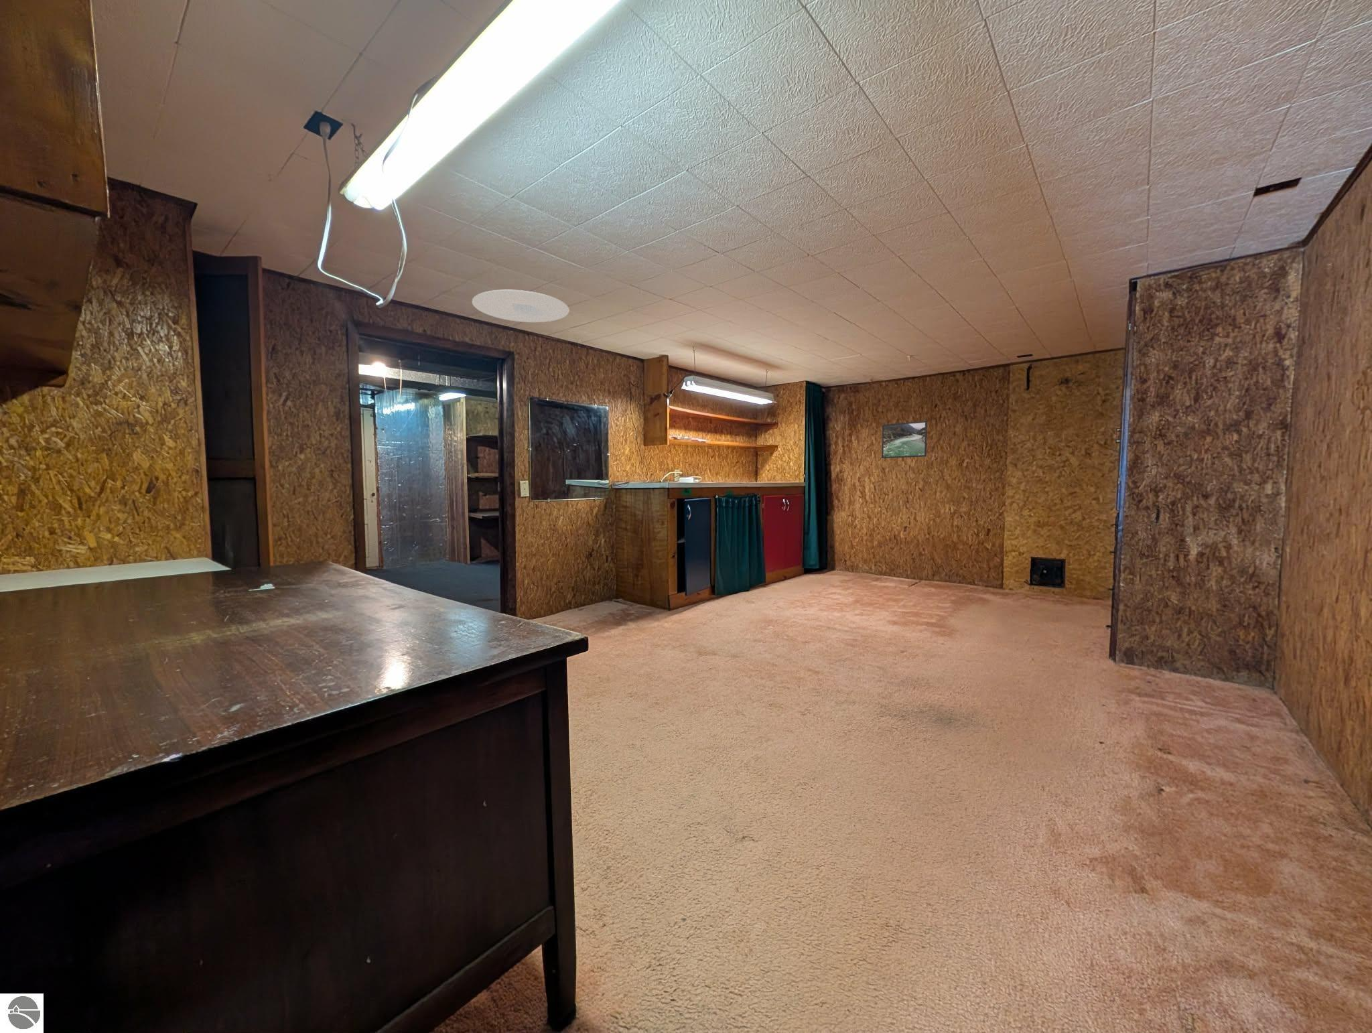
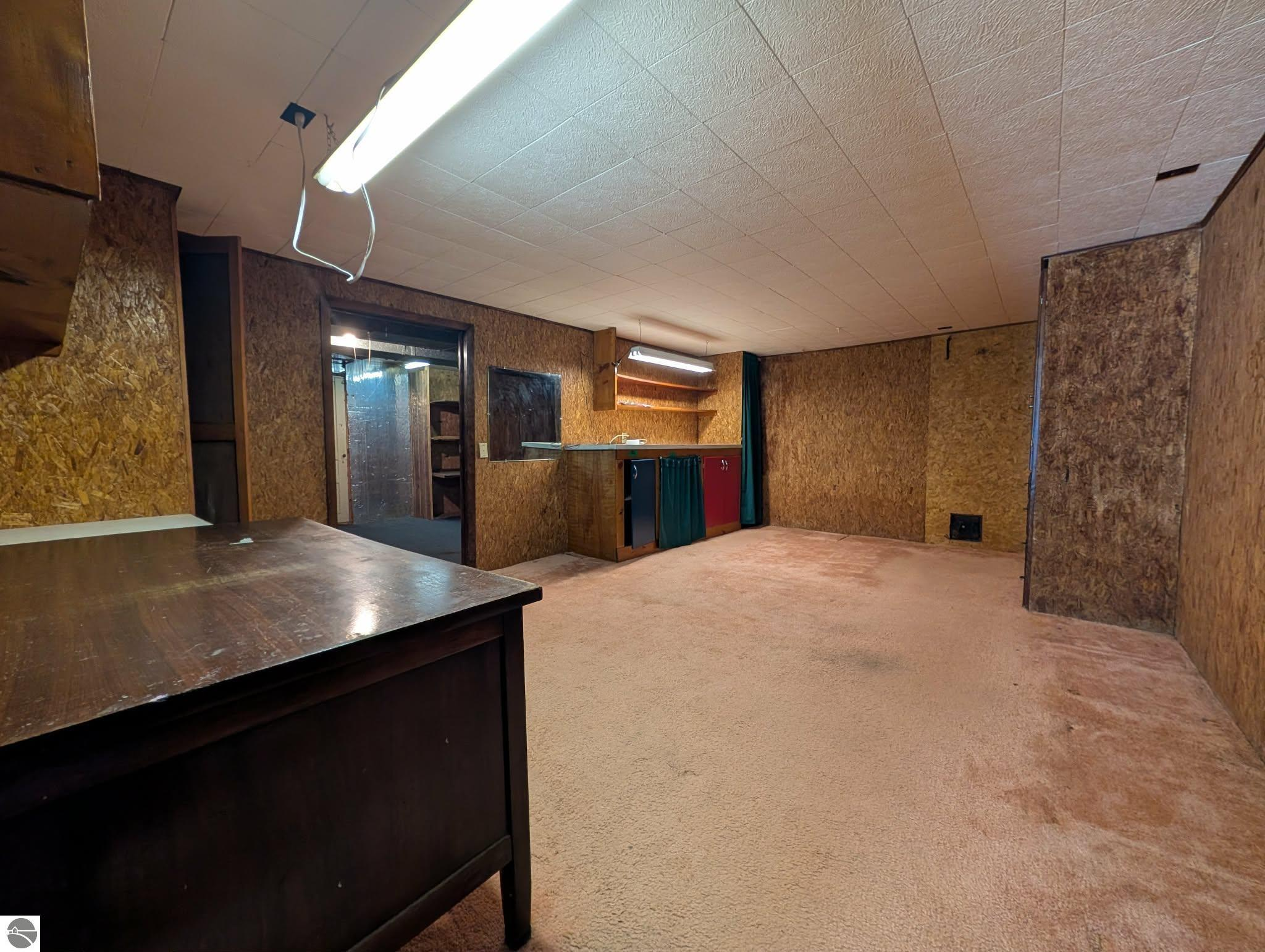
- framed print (903, 441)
- ceiling light (522, 302)
